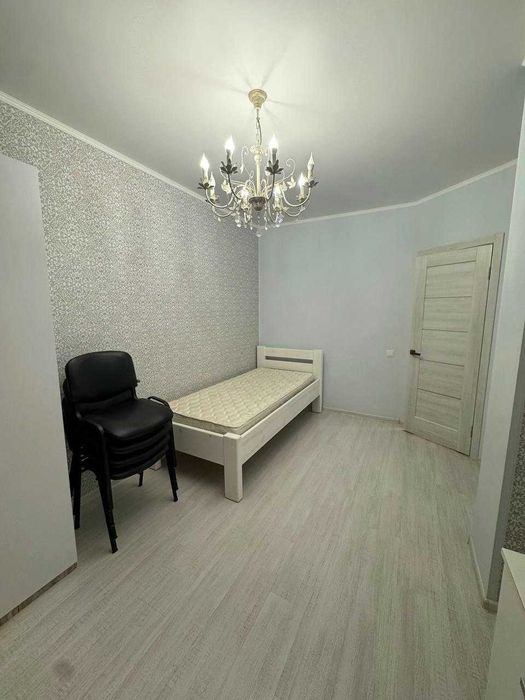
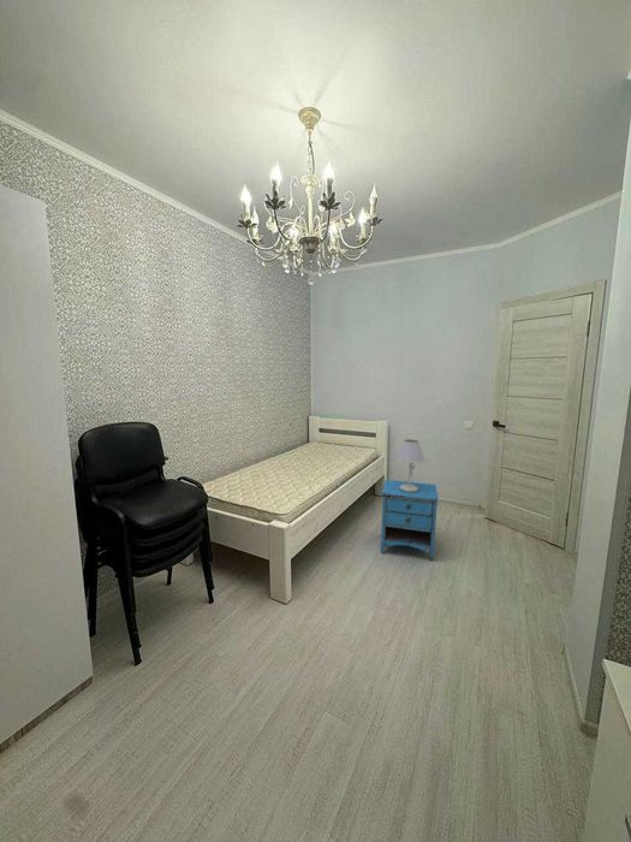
+ nightstand (407, 517)
+ table lamp (410, 464)
